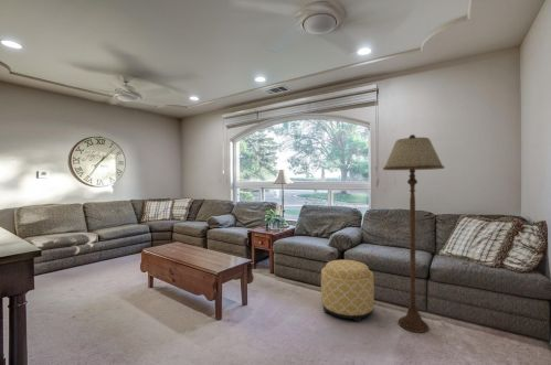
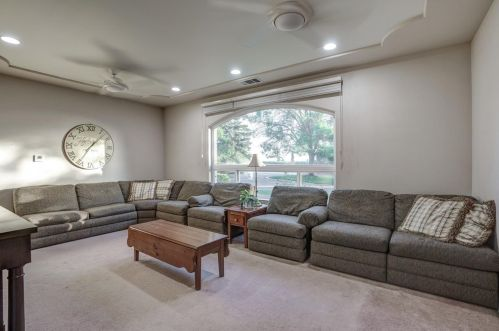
- floor lamp (412, 230)
- ottoman (347, 287)
